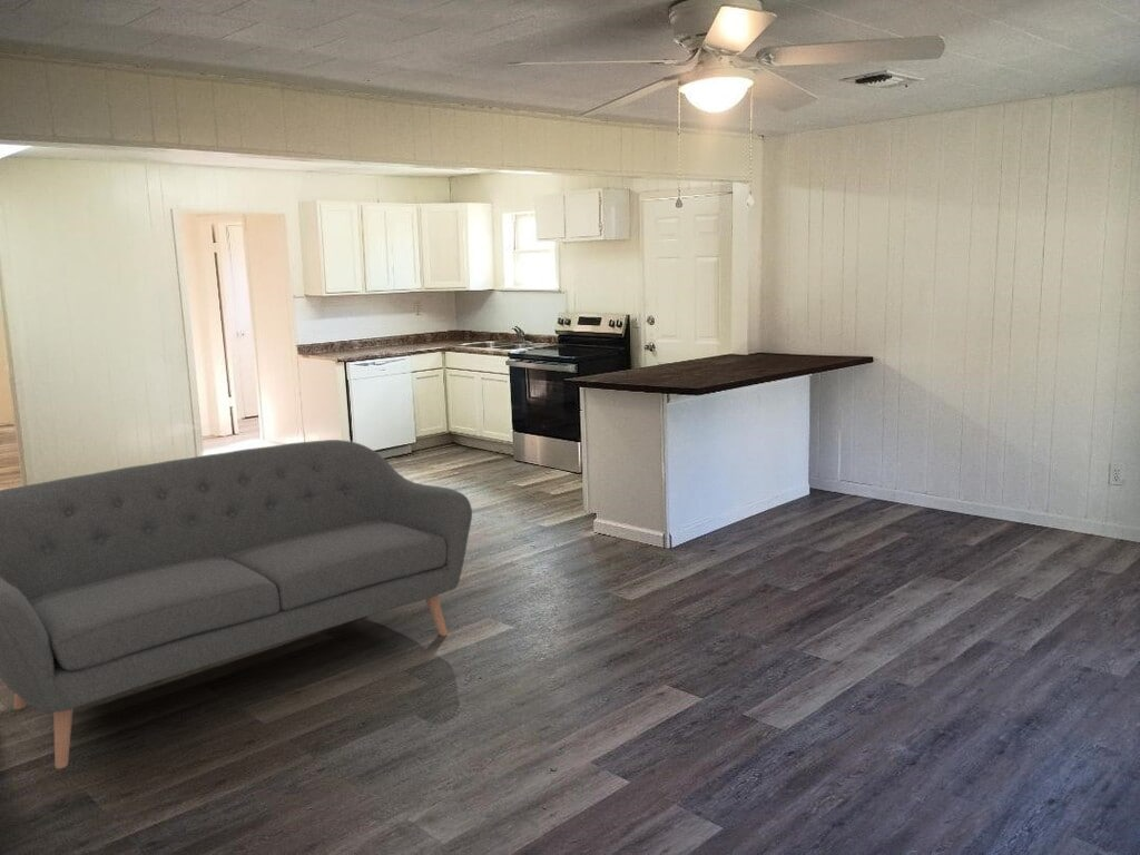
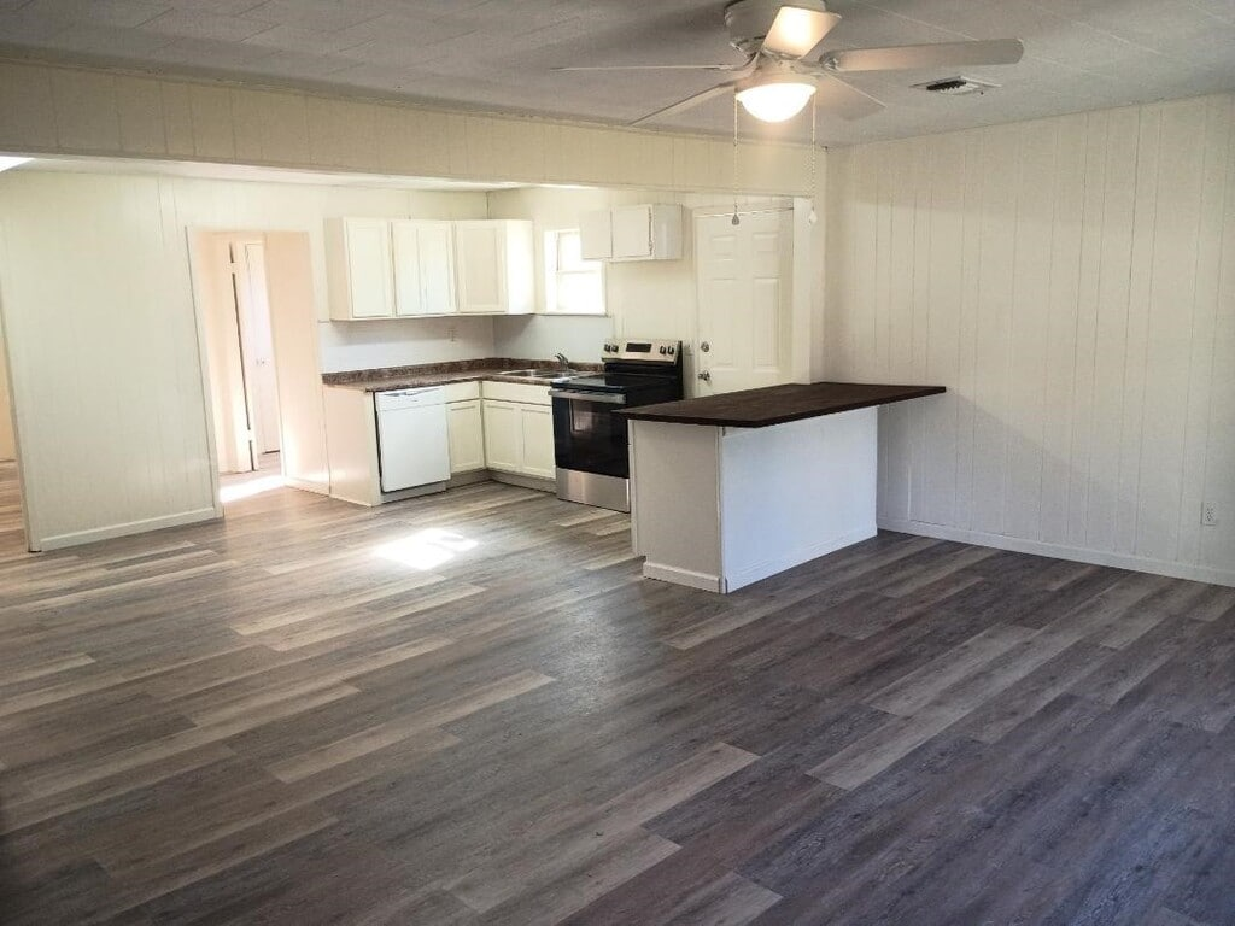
- sofa (236, 569)
